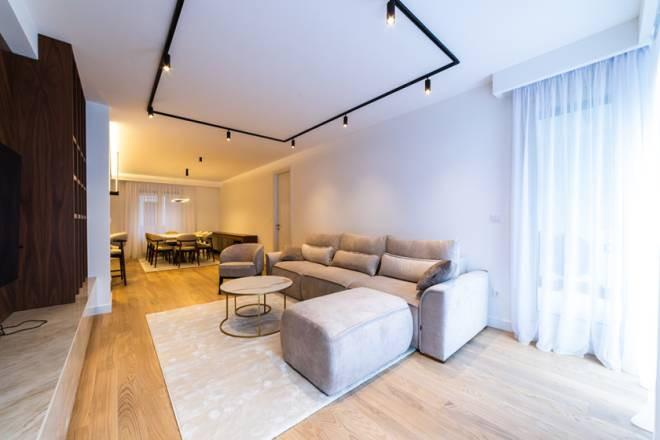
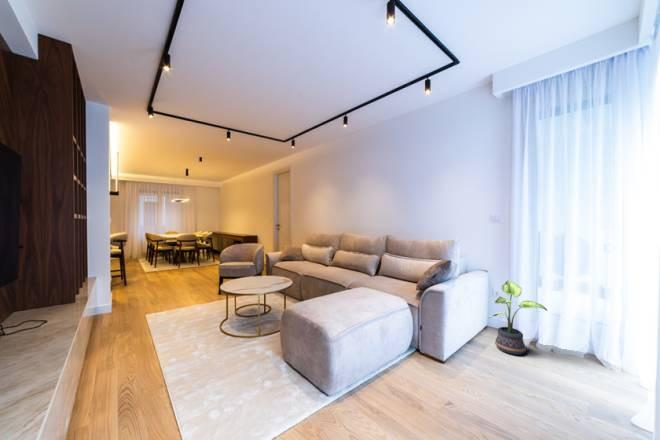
+ potted plant (513, 318)
